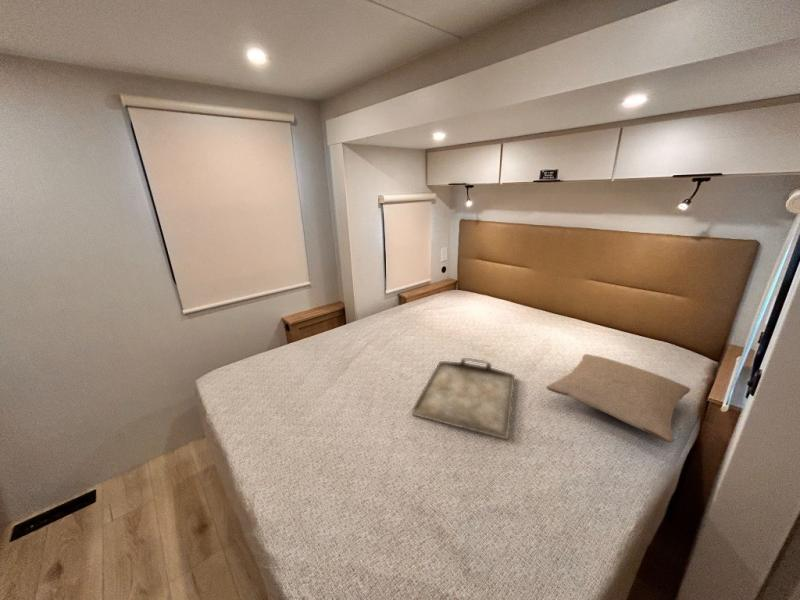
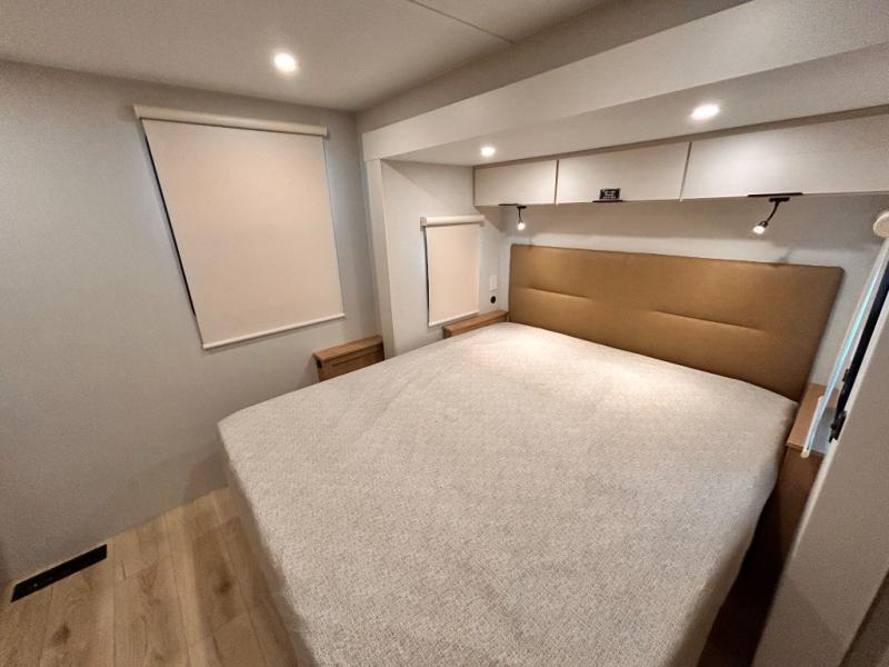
- pillow (617, 389)
- serving tray (467, 388)
